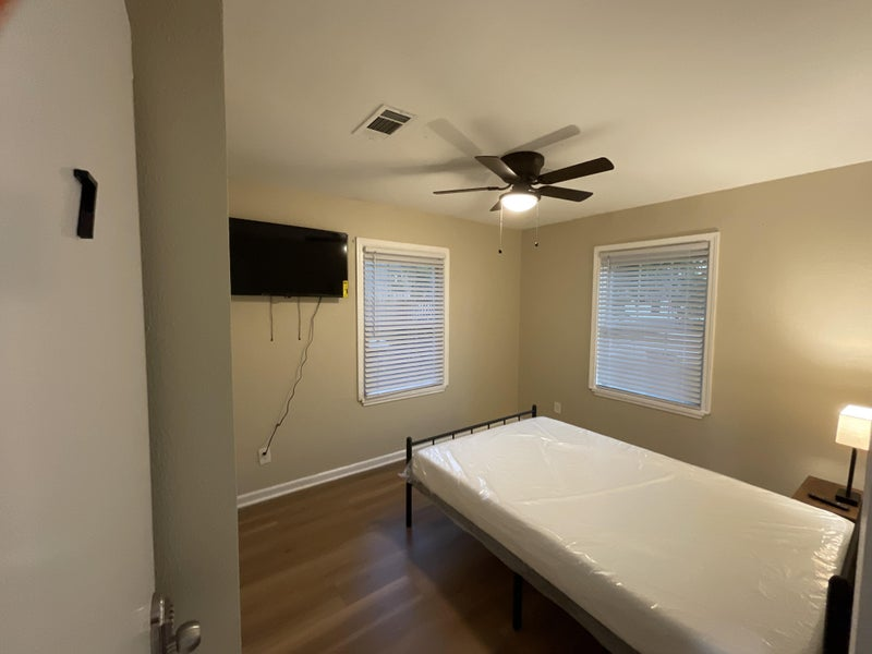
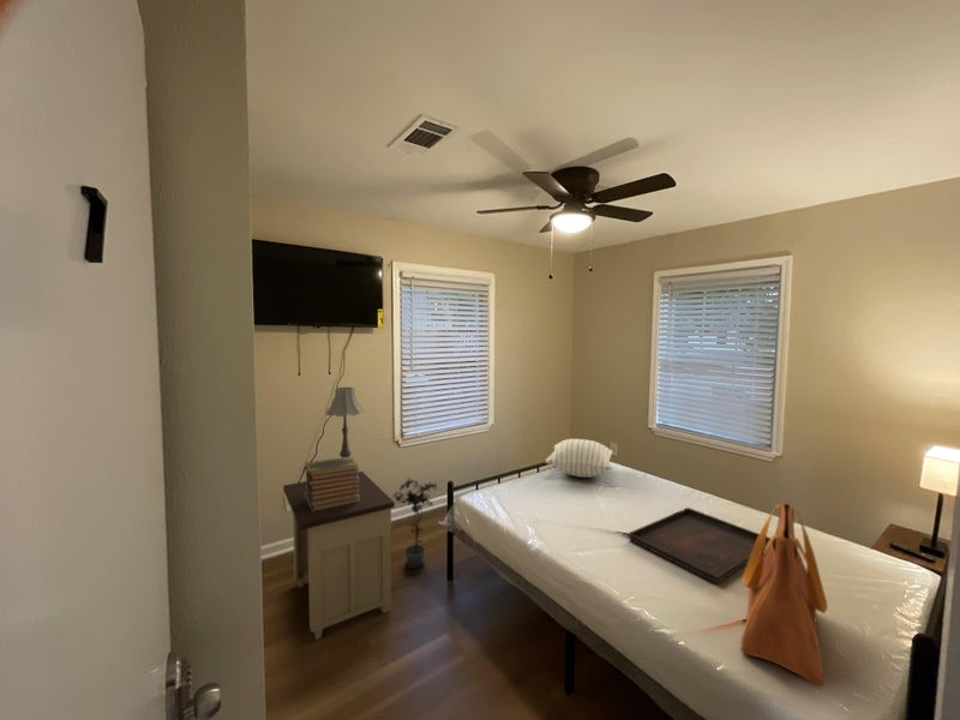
+ pillow (580, 456)
+ potted plant (416, 521)
+ tote bag (784, 576)
+ book stack (331, 481)
+ nightstand (336, 546)
+ table lamp (344, 433)
+ serving tray (700, 539)
